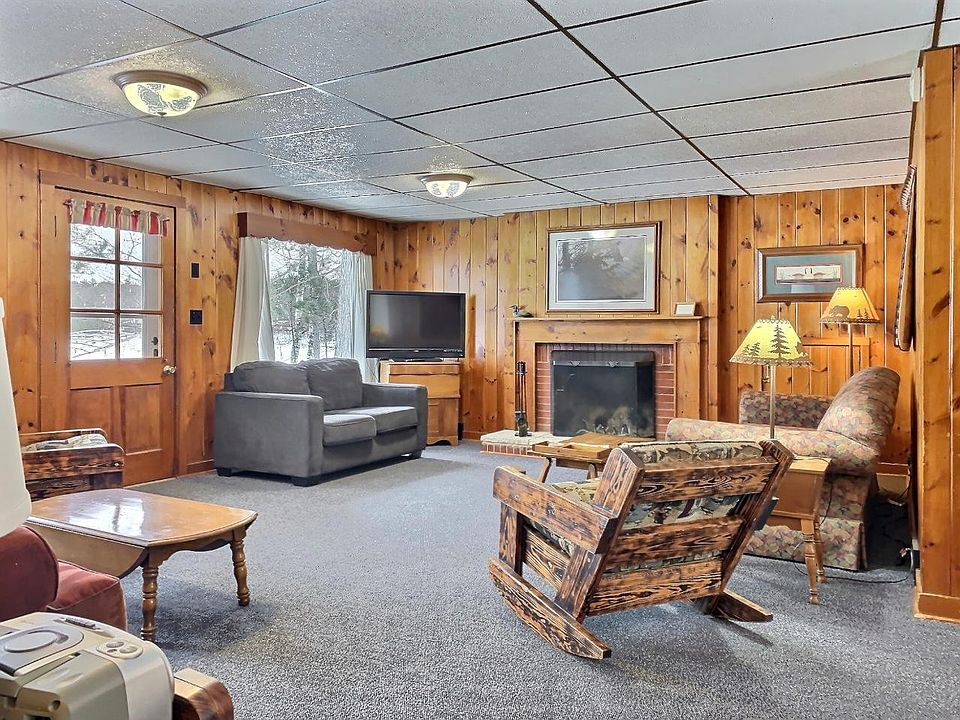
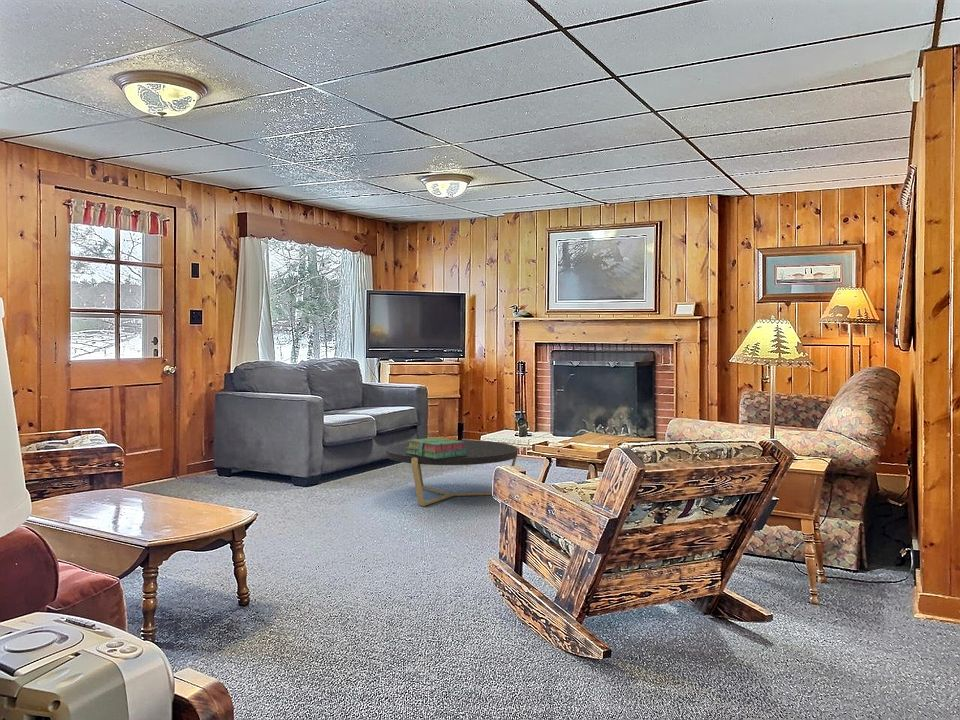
+ coffee table (451, 464)
+ stack of books (436, 447)
